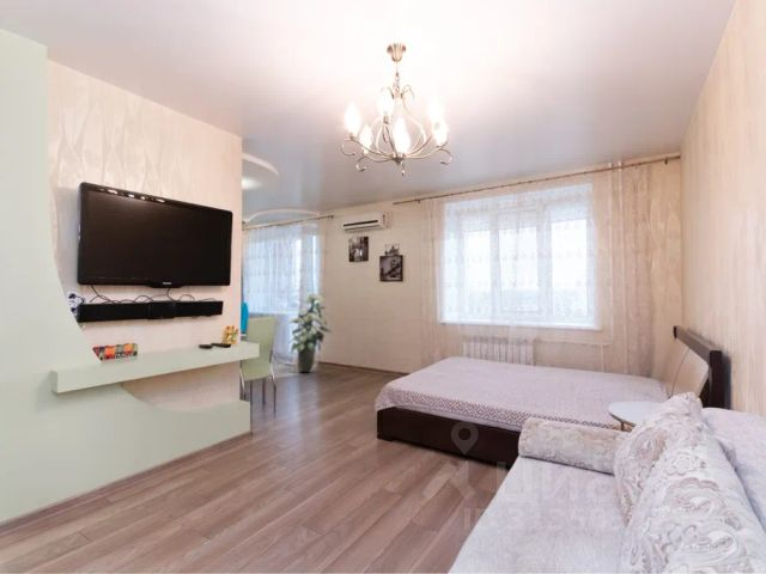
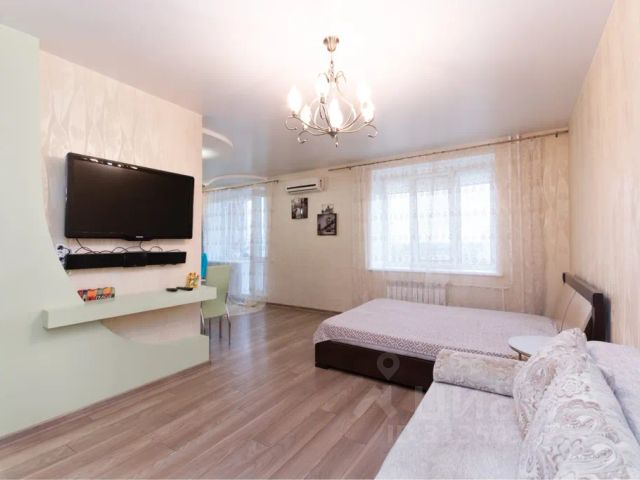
- indoor plant (308, 330)
